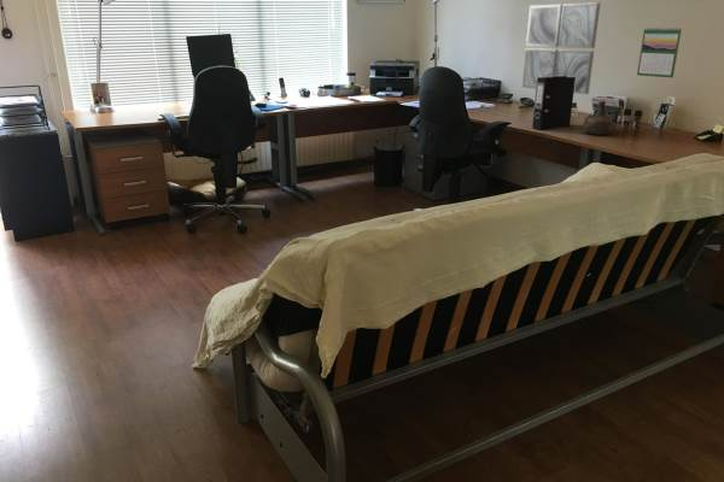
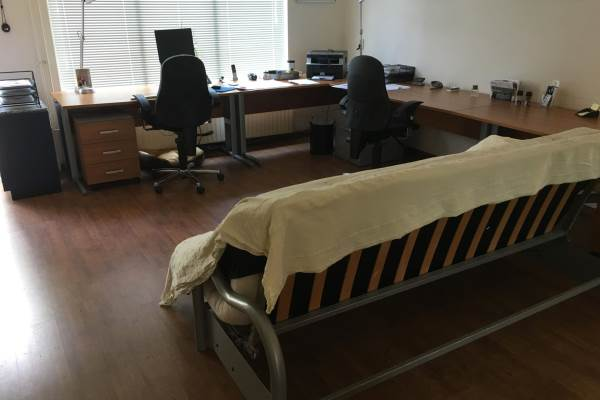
- bottle (599, 117)
- calendar (658, 52)
- binder (553, 101)
- wall art (557, 49)
